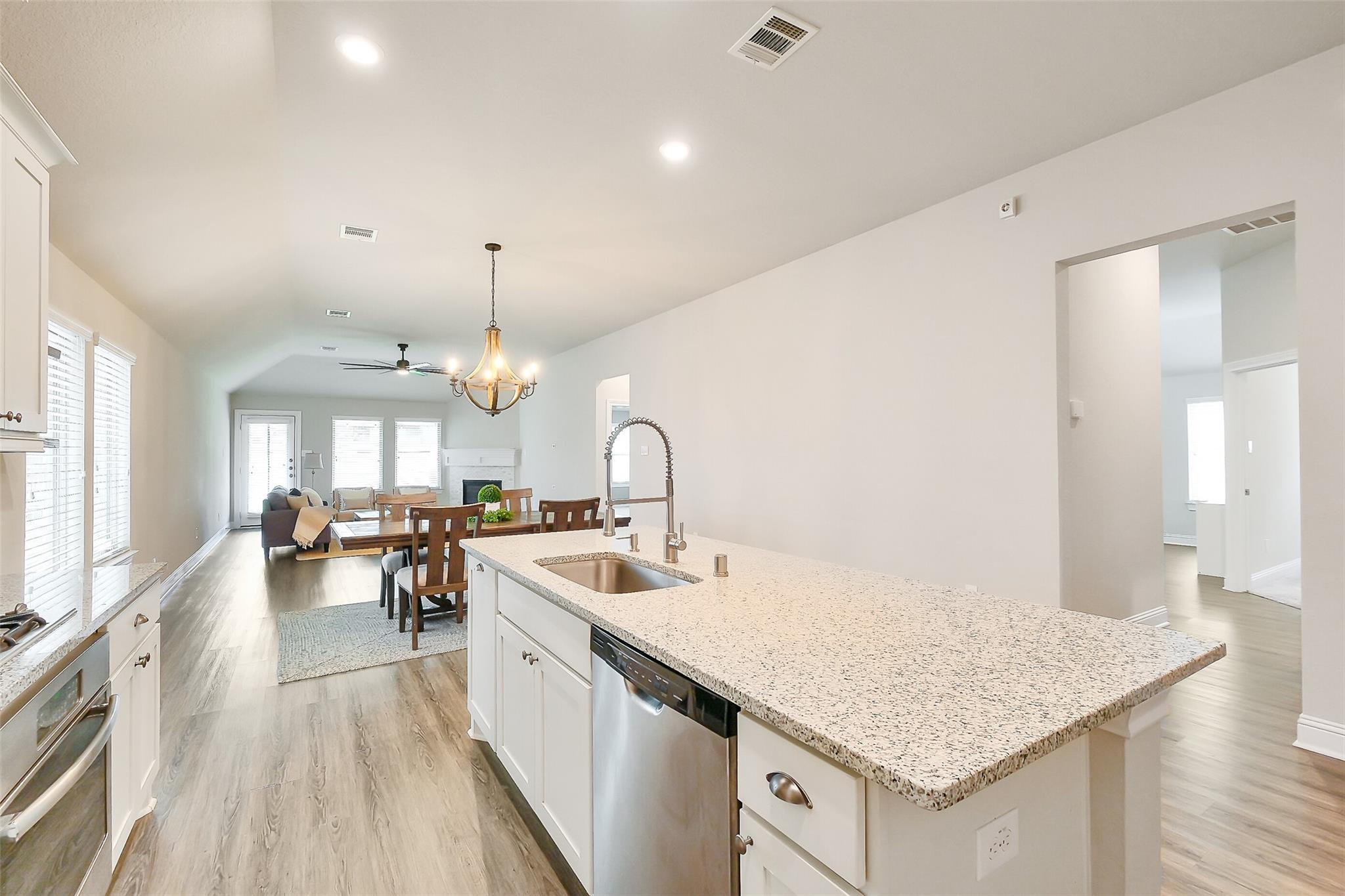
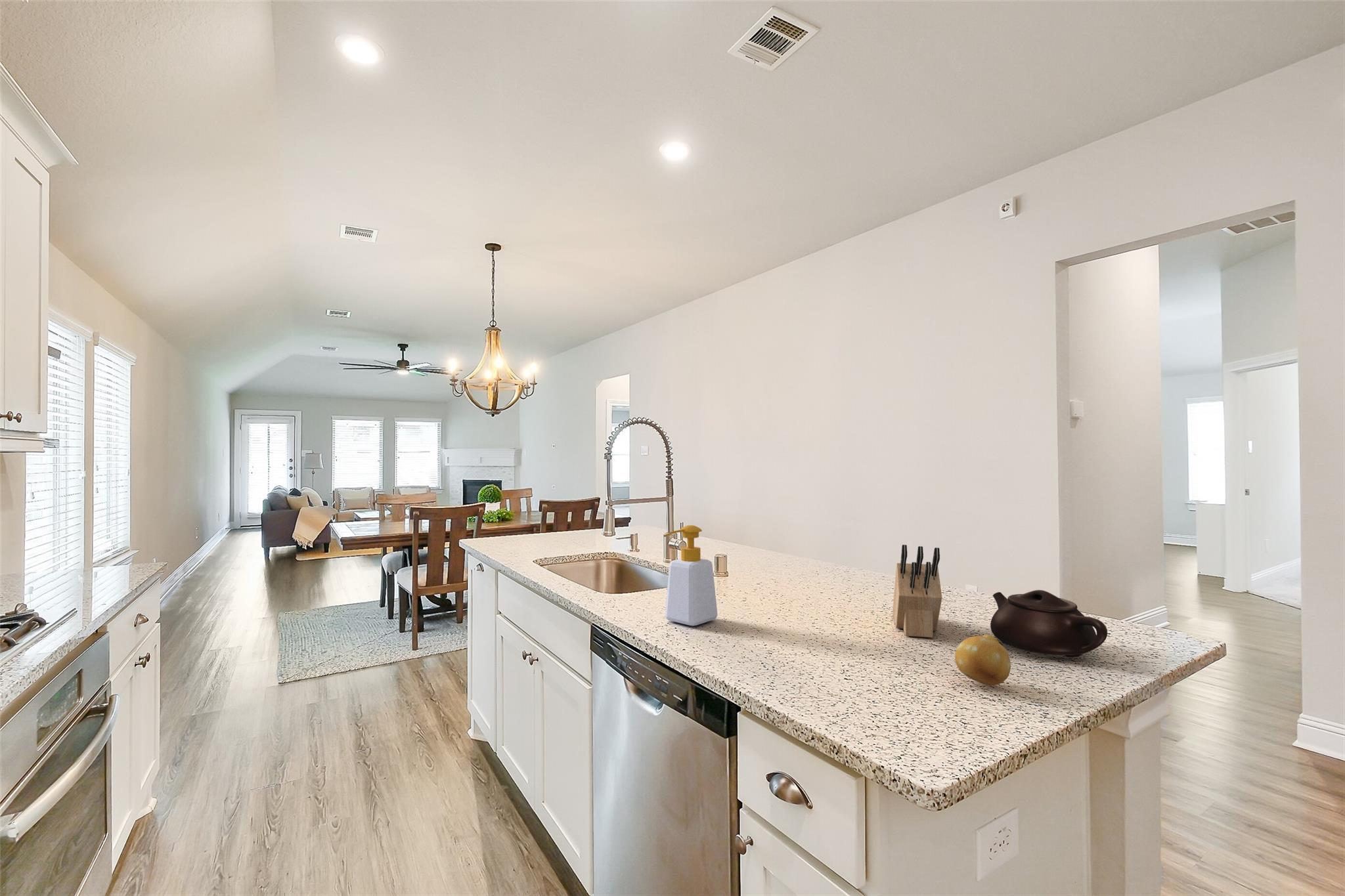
+ teapot (1042, 619)
+ knife block (915, 584)
+ fruit (982, 660)
+ soap bottle (684, 574)
